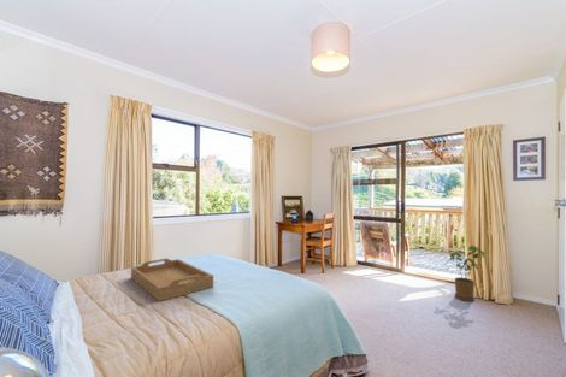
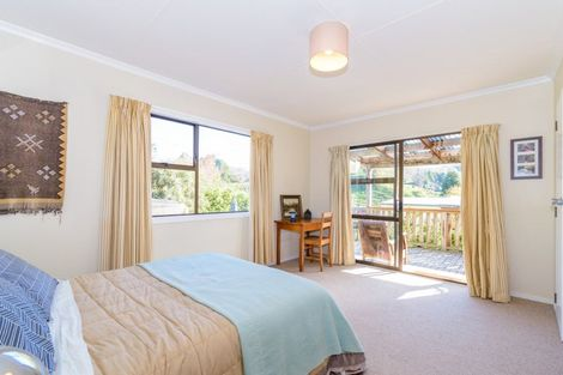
- house plant (465, 272)
- serving tray (170, 275)
